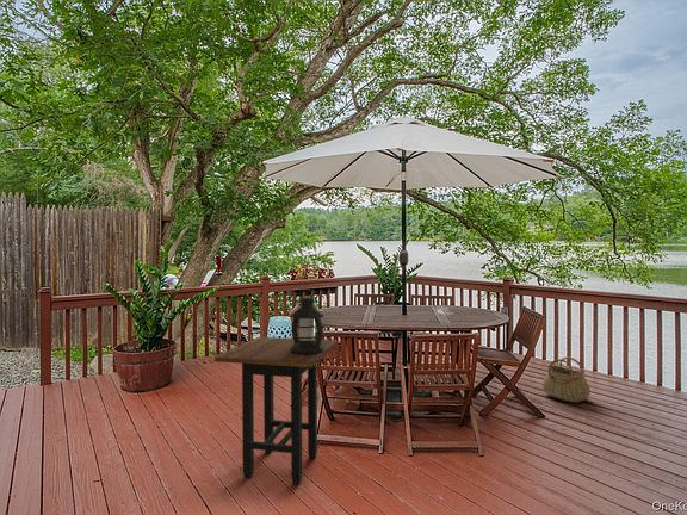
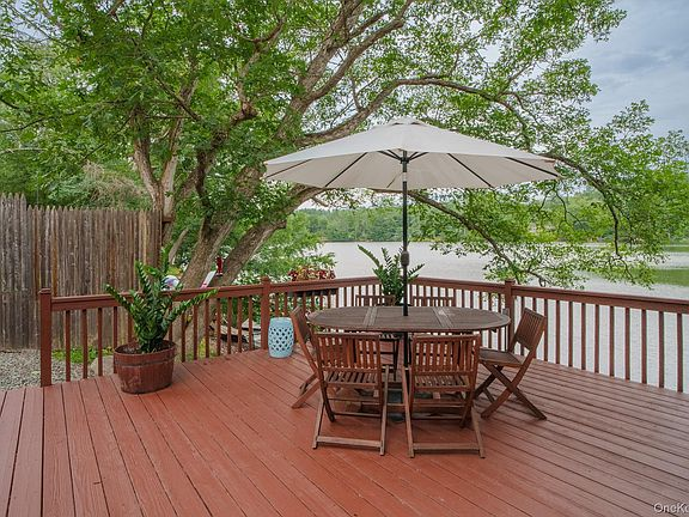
- side table (272, 407)
- basket (565, 378)
- lantern (307, 319)
